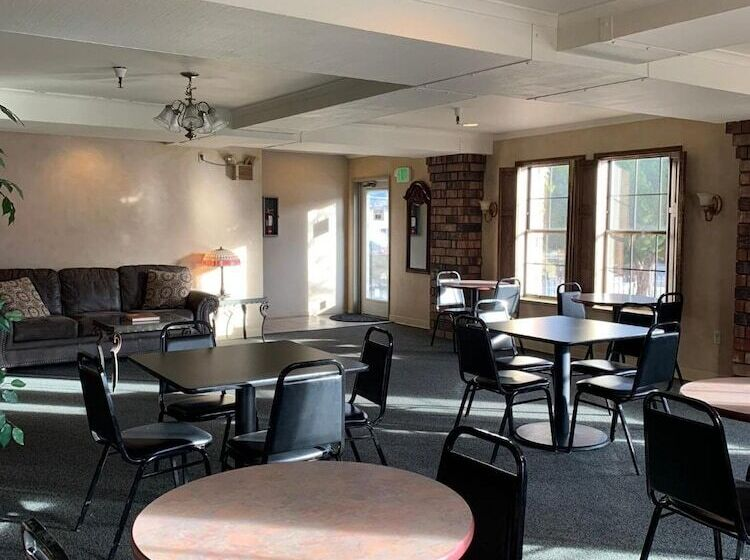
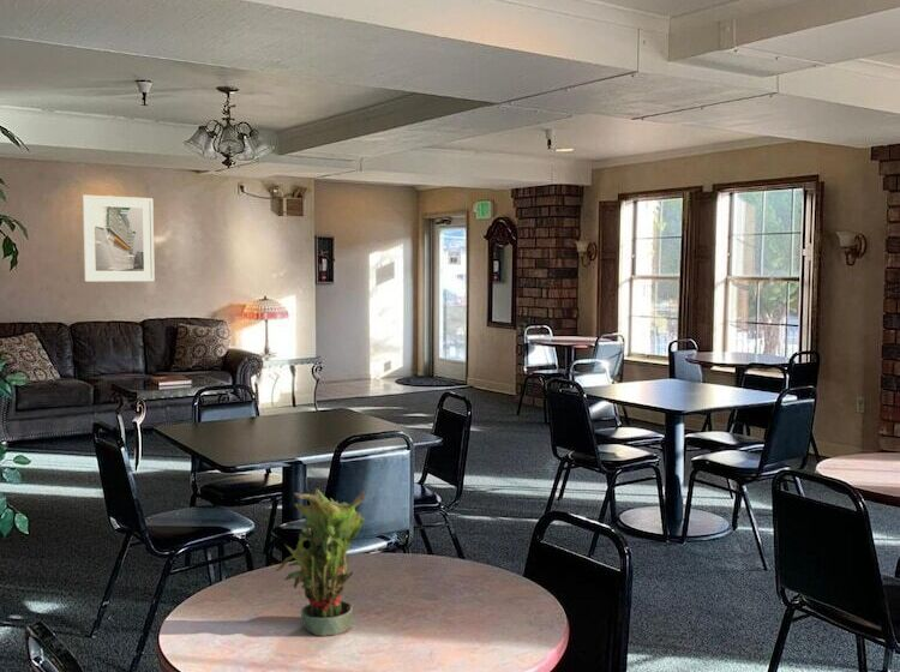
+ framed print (119, 239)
+ potted plant (318, 556)
